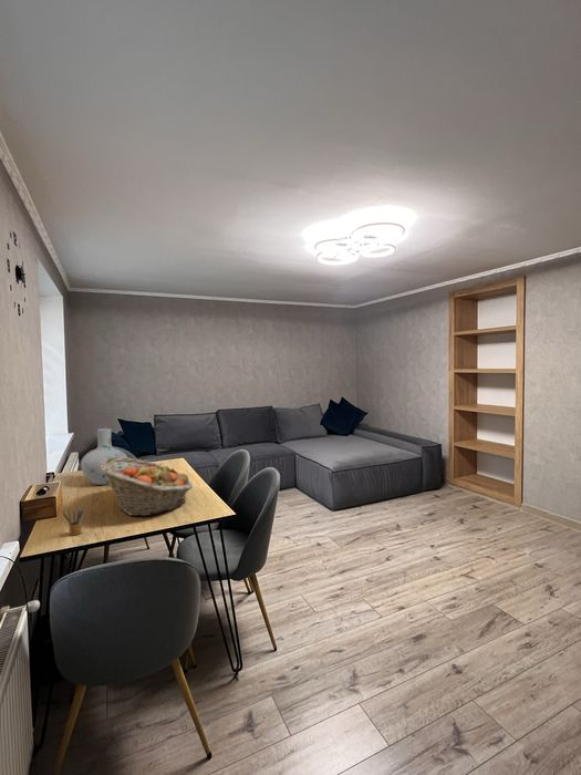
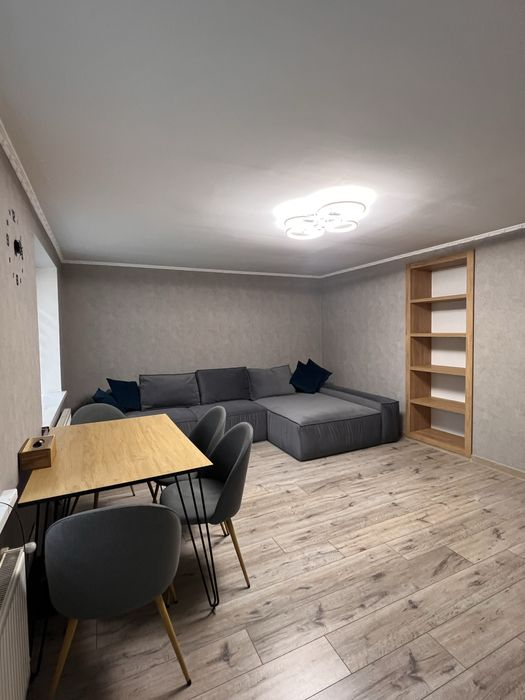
- vase (104, 455)
- fruit basket (147, 480)
- pencil box (74, 520)
